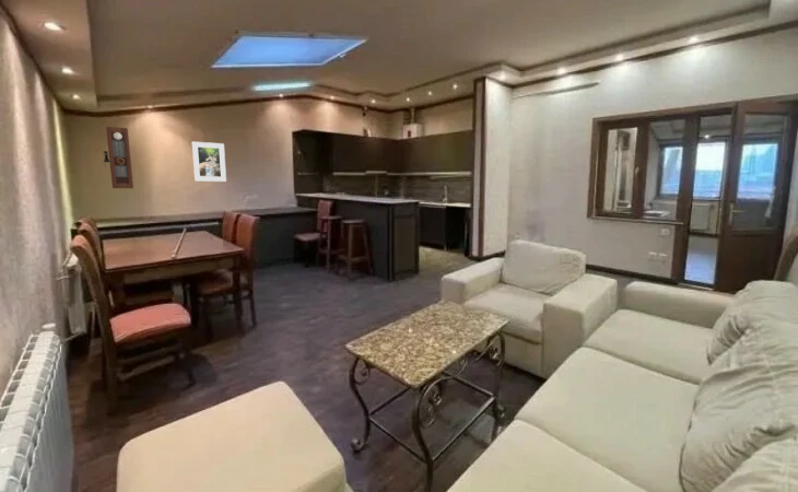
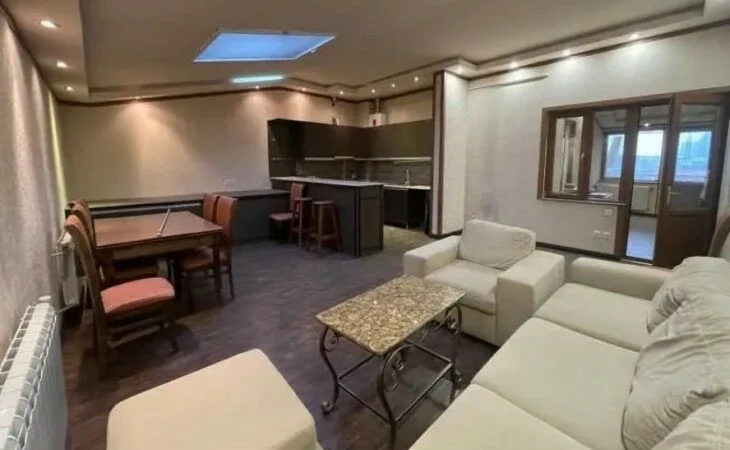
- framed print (209, 162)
- pendulum clock (117, 157)
